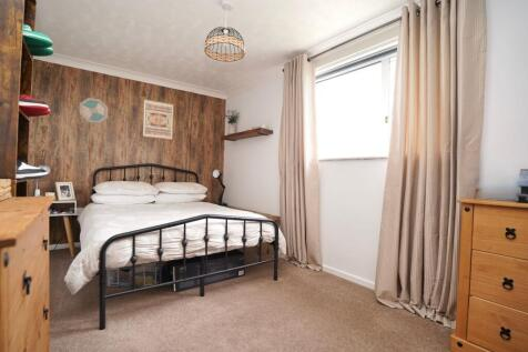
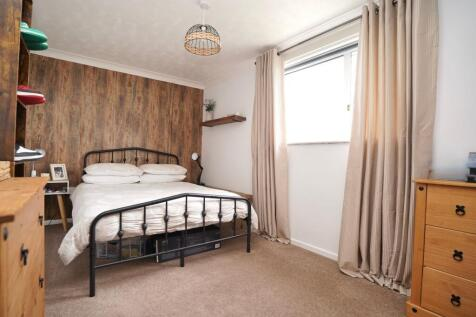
- wall art (158, 120)
- wall clock (93, 110)
